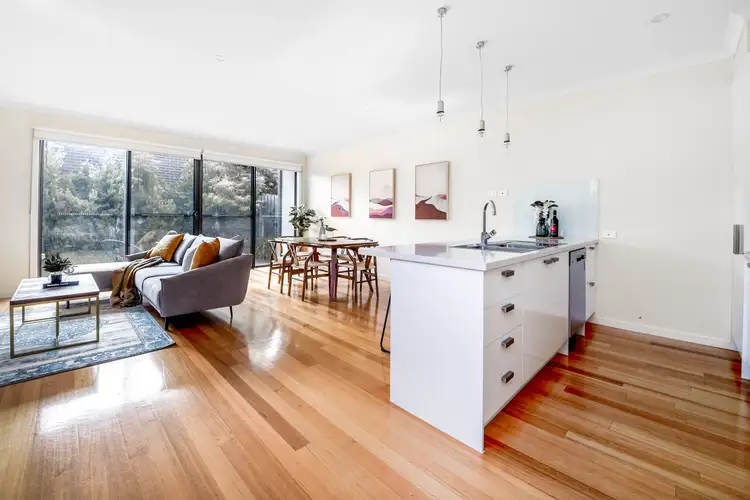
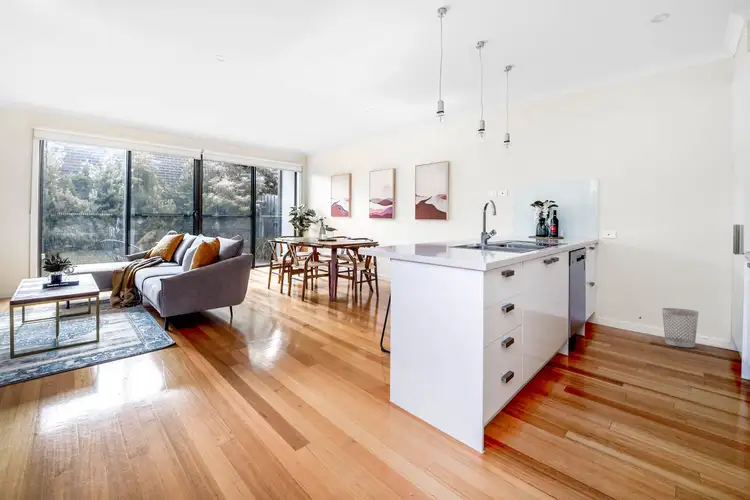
+ wastebasket (679, 327)
